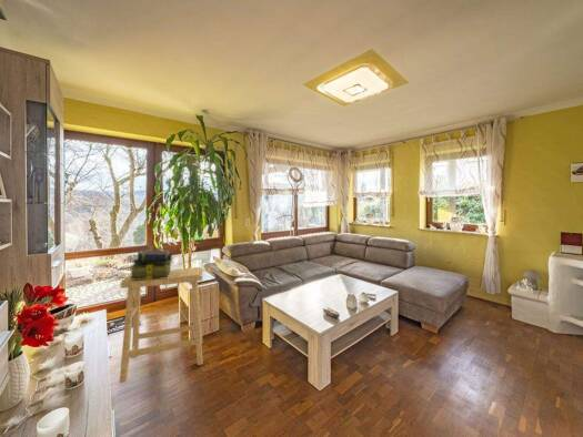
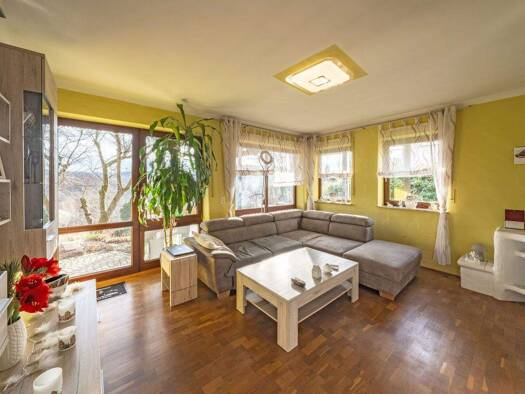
- stool (169, 328)
- stack of books (153, 263)
